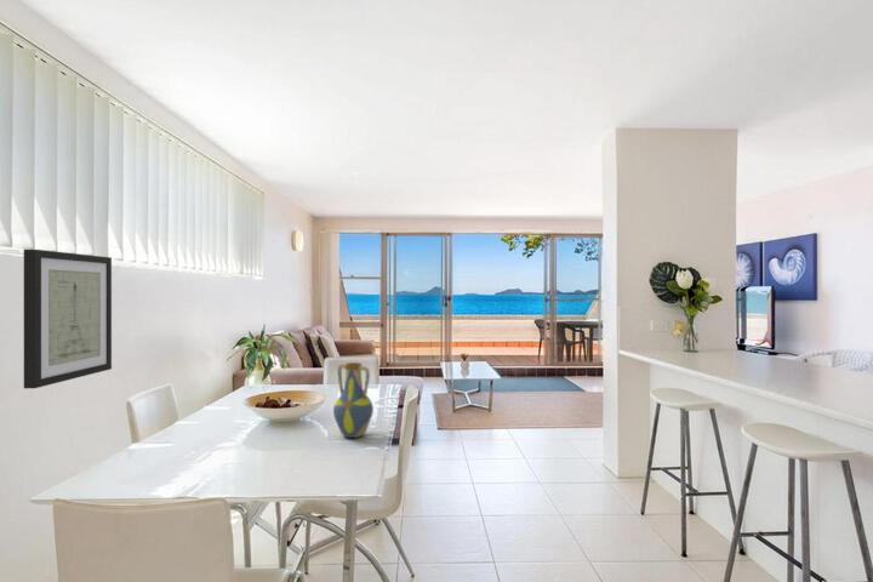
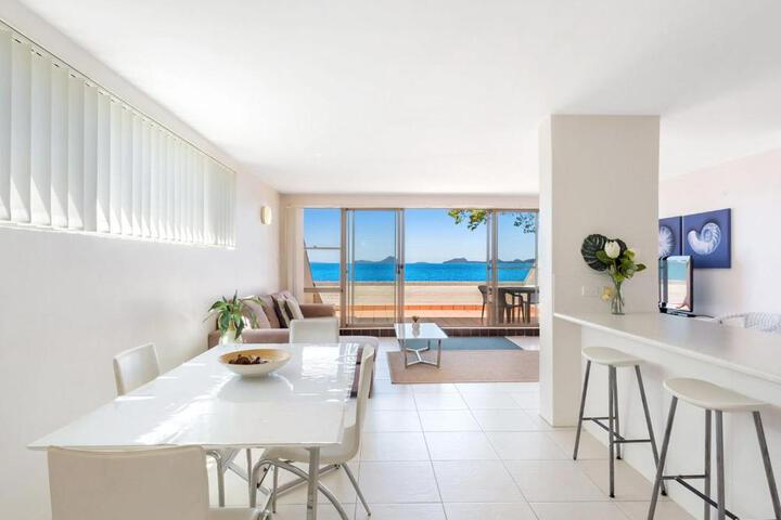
- vase (353, 399)
- wall art (72, 315)
